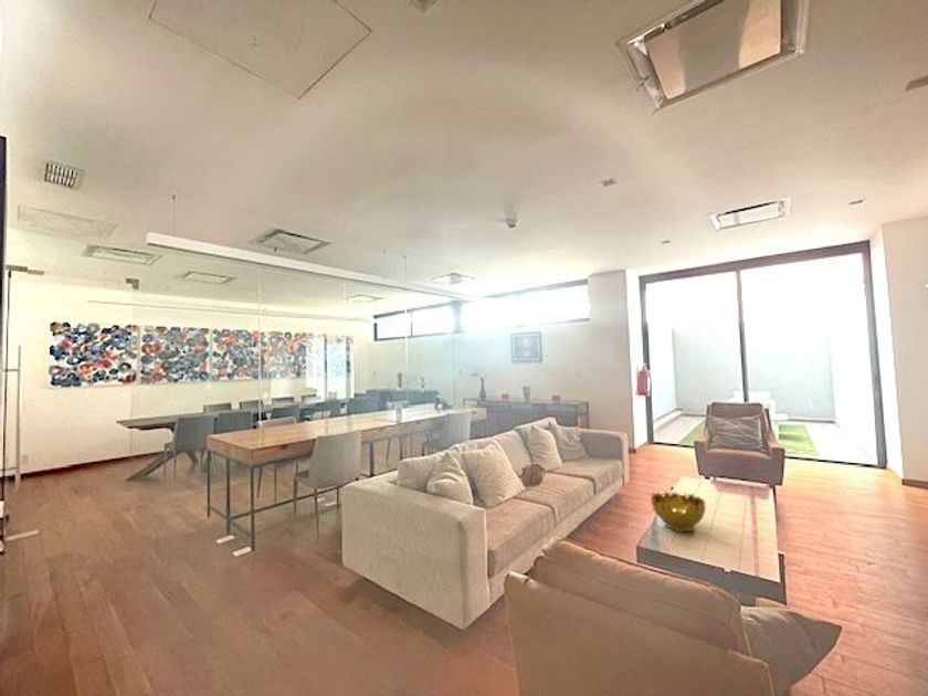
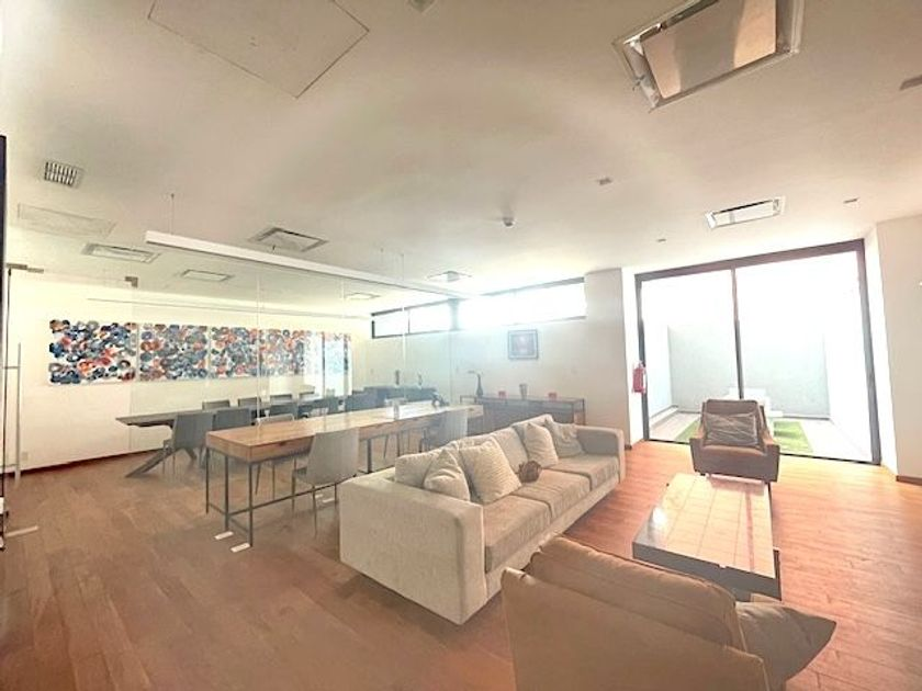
- decorative bowl (677, 512)
